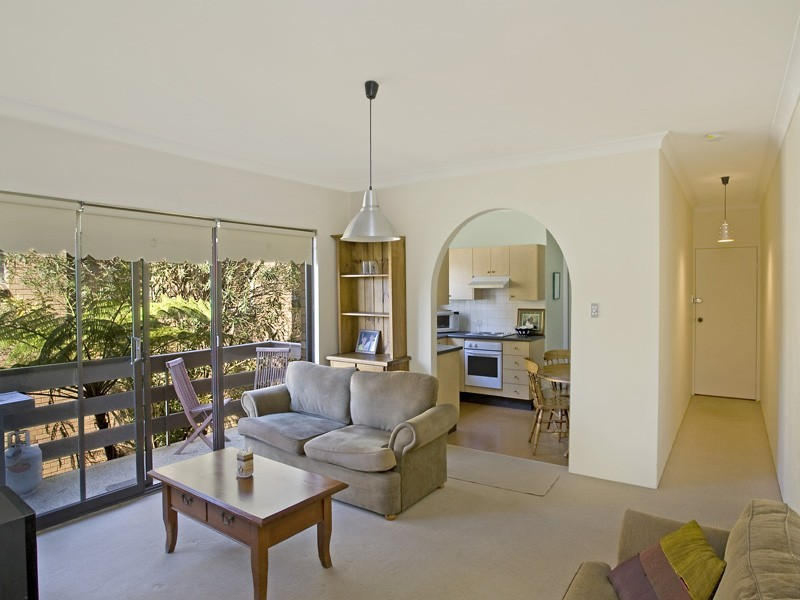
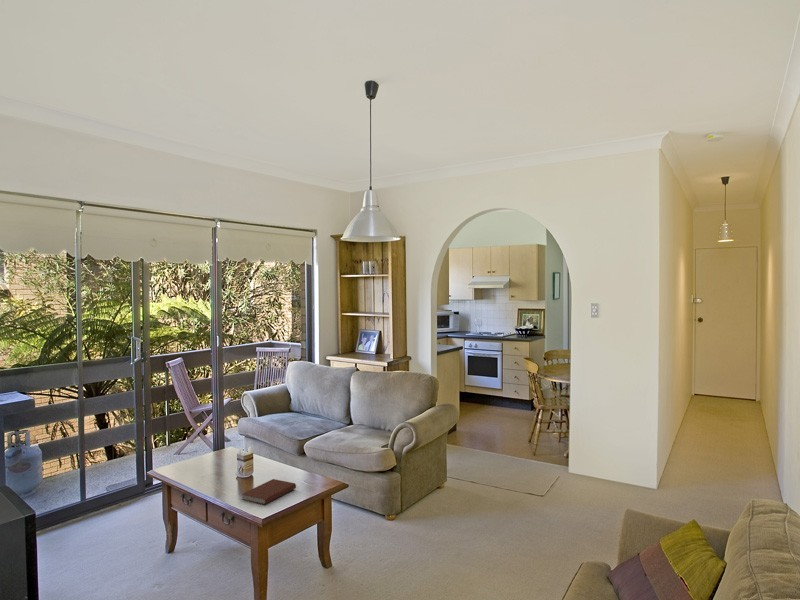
+ book (269, 491)
